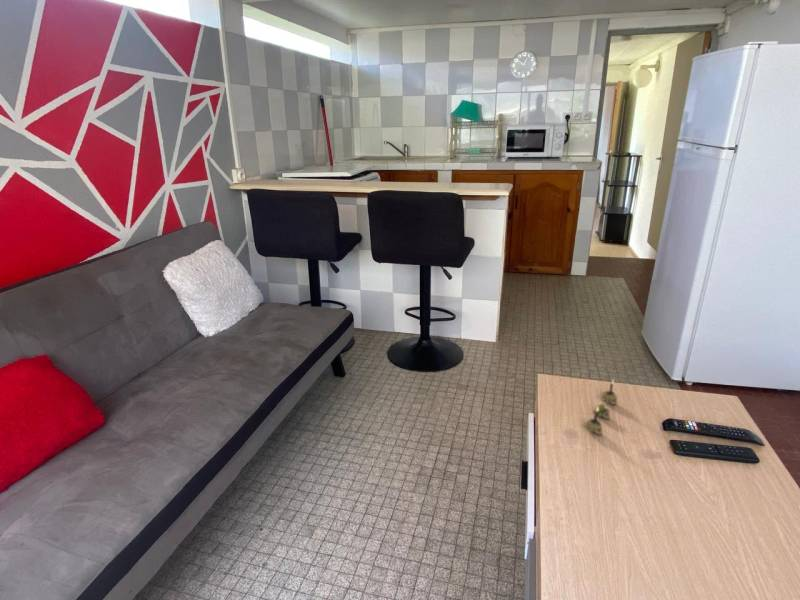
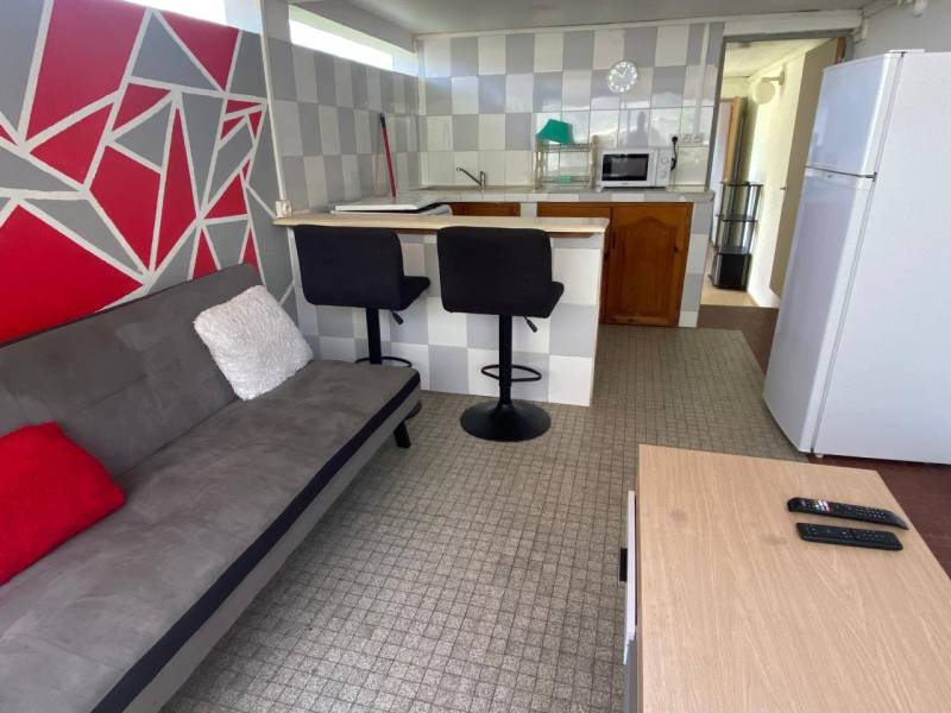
- candle holder (603, 405)
